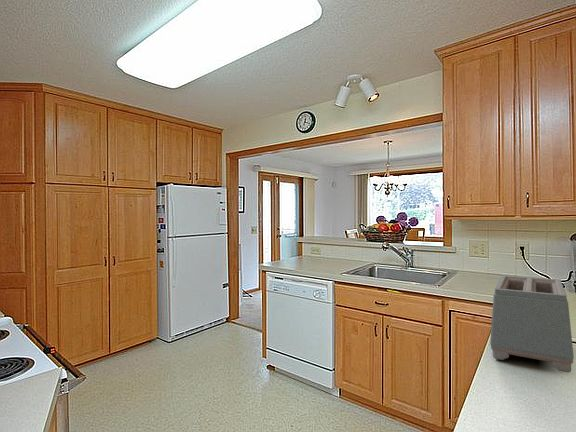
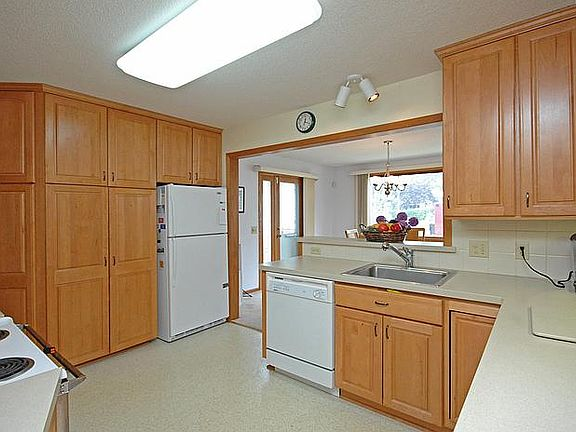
- toaster (530, 315)
